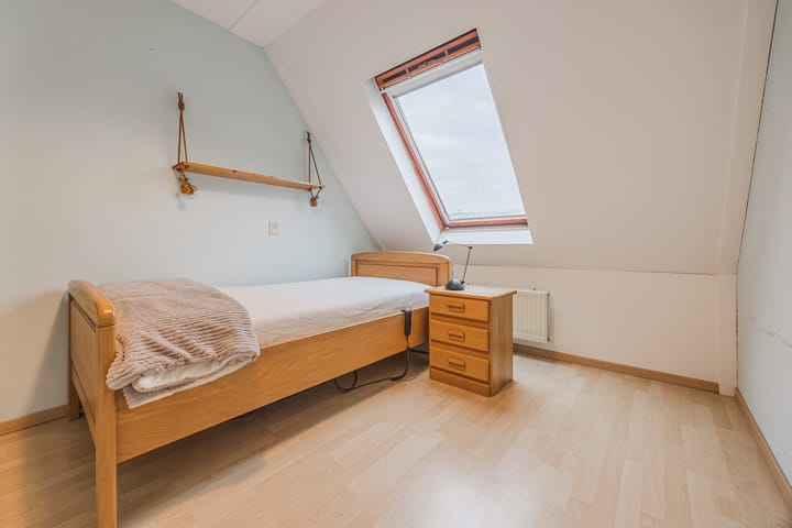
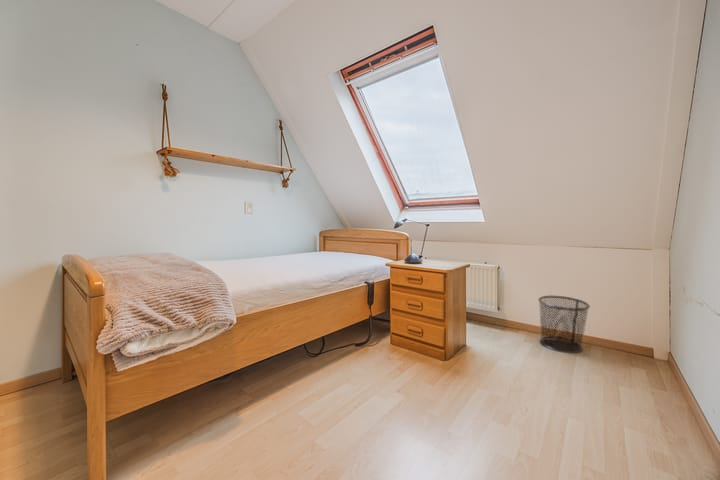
+ waste bin (562, 323)
